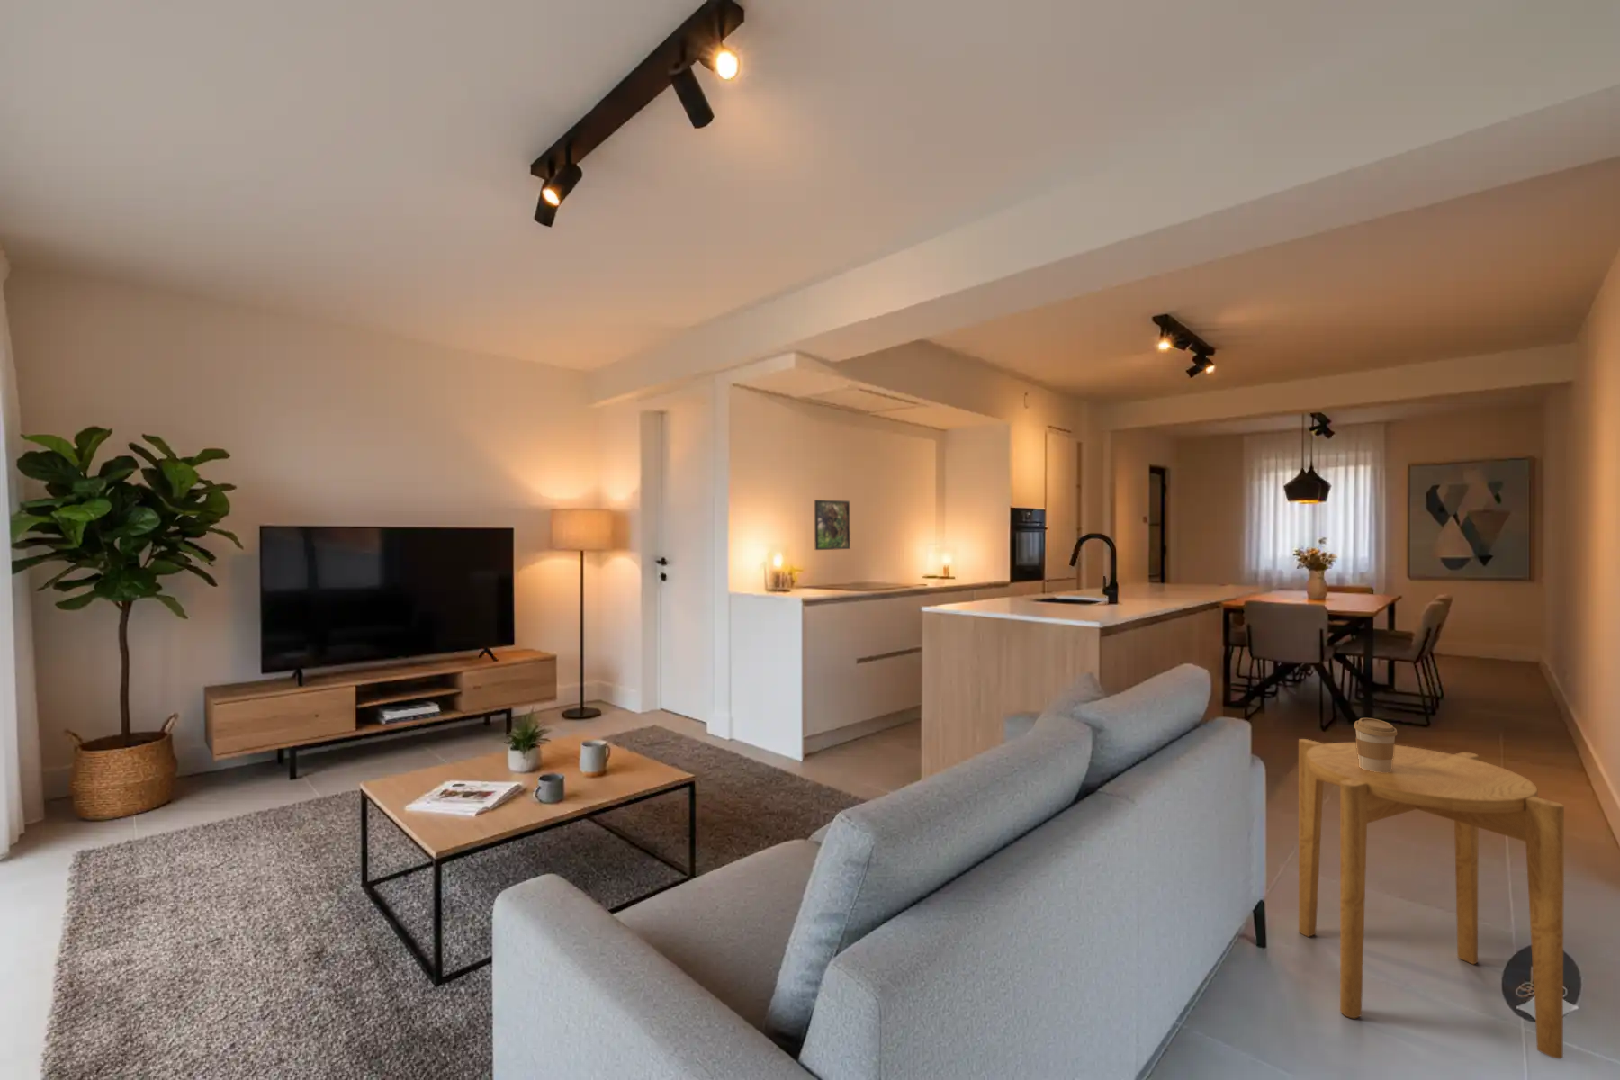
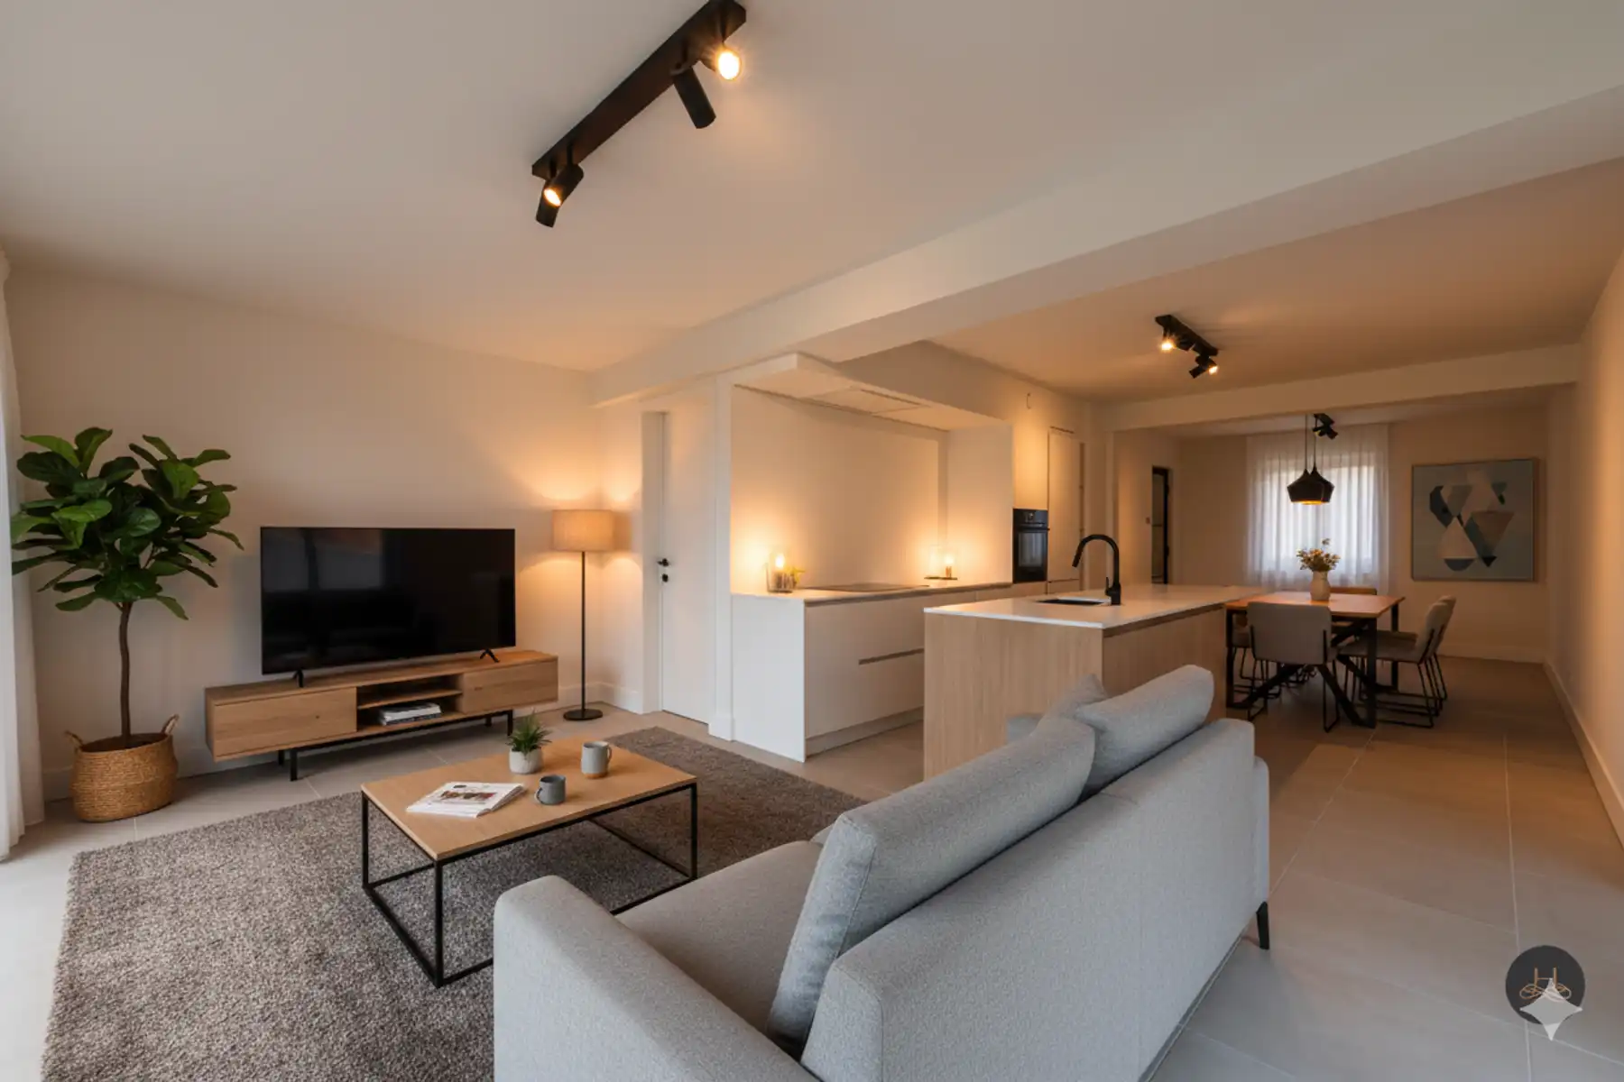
- side table (1455, 875)
- coffee cup (1375, 744)
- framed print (833, 524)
